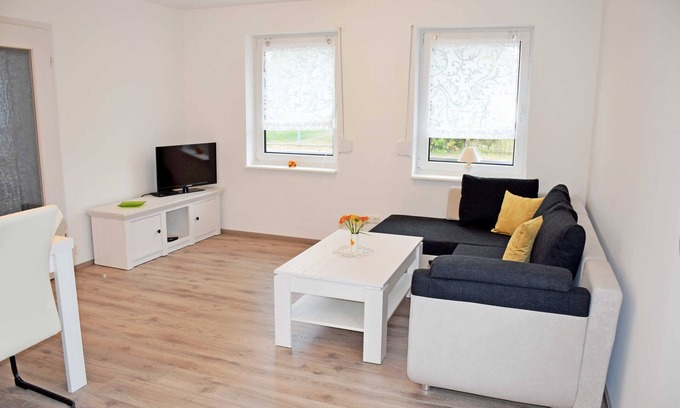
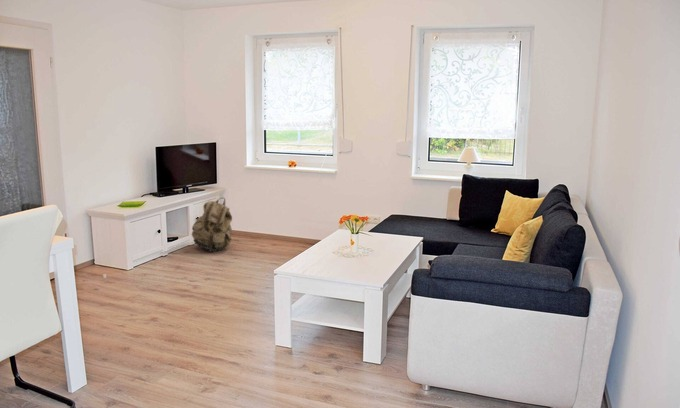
+ backpack (211, 223)
